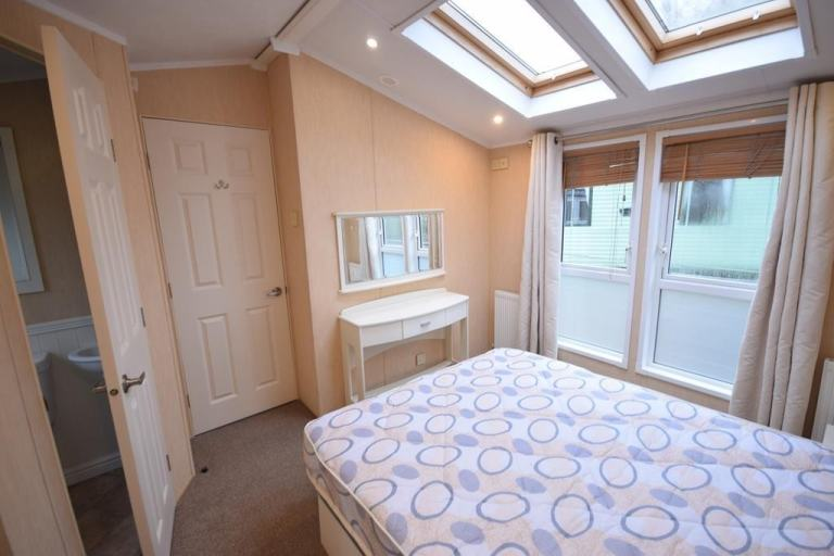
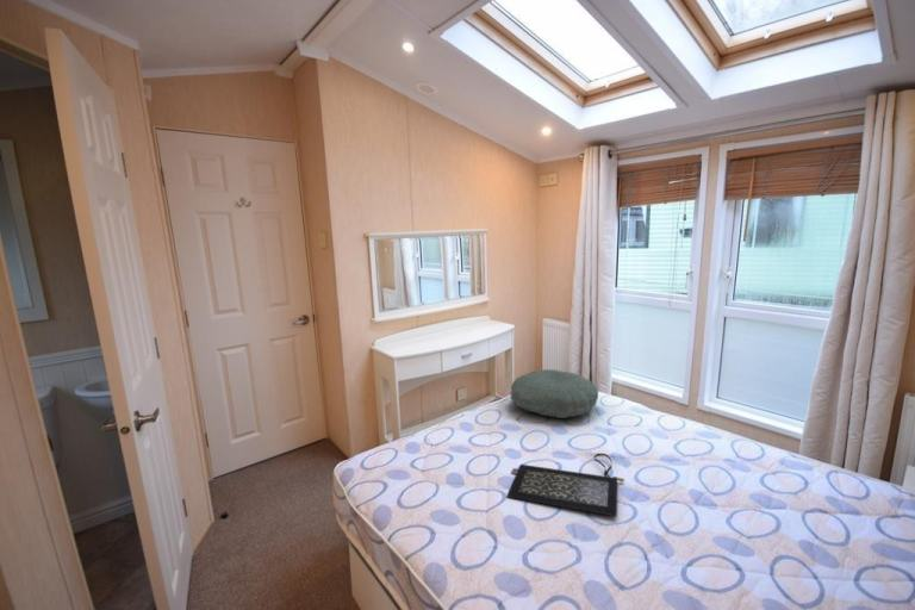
+ pillow (553, 391)
+ clutch bag (568, 486)
